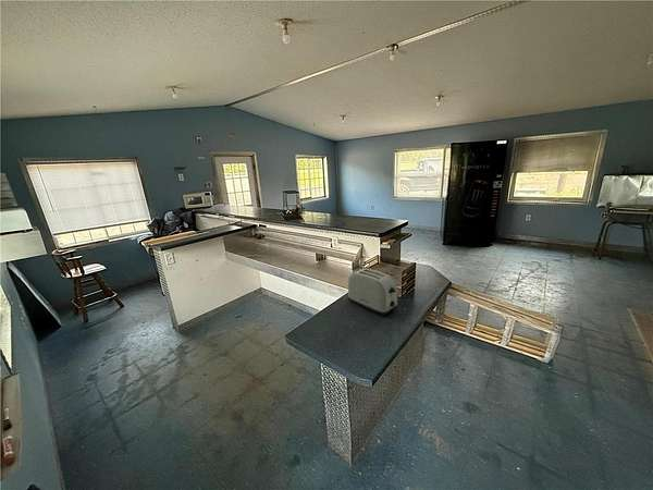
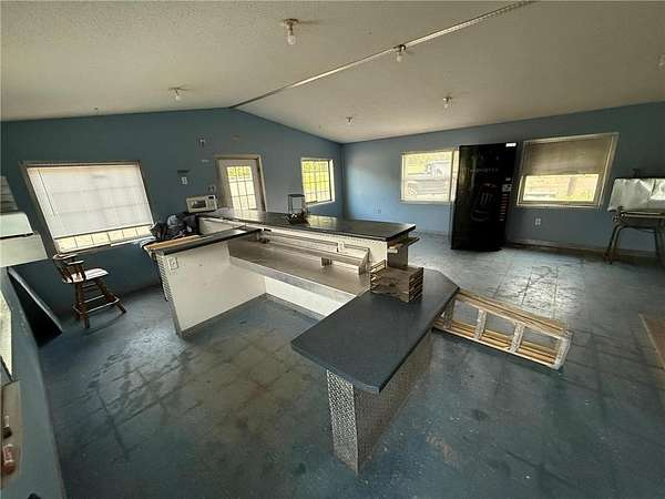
- toaster (372, 289)
